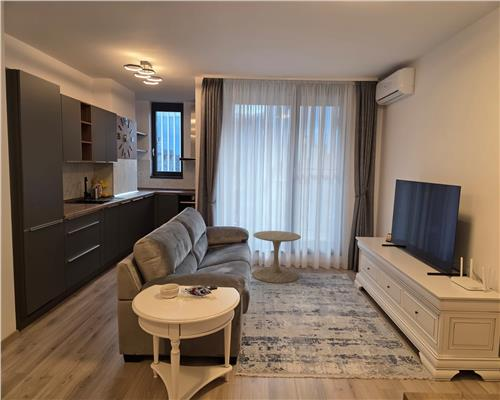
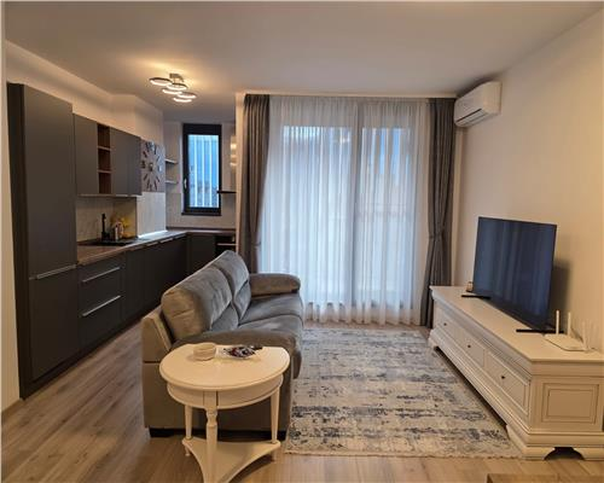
- side table (276, 255)
